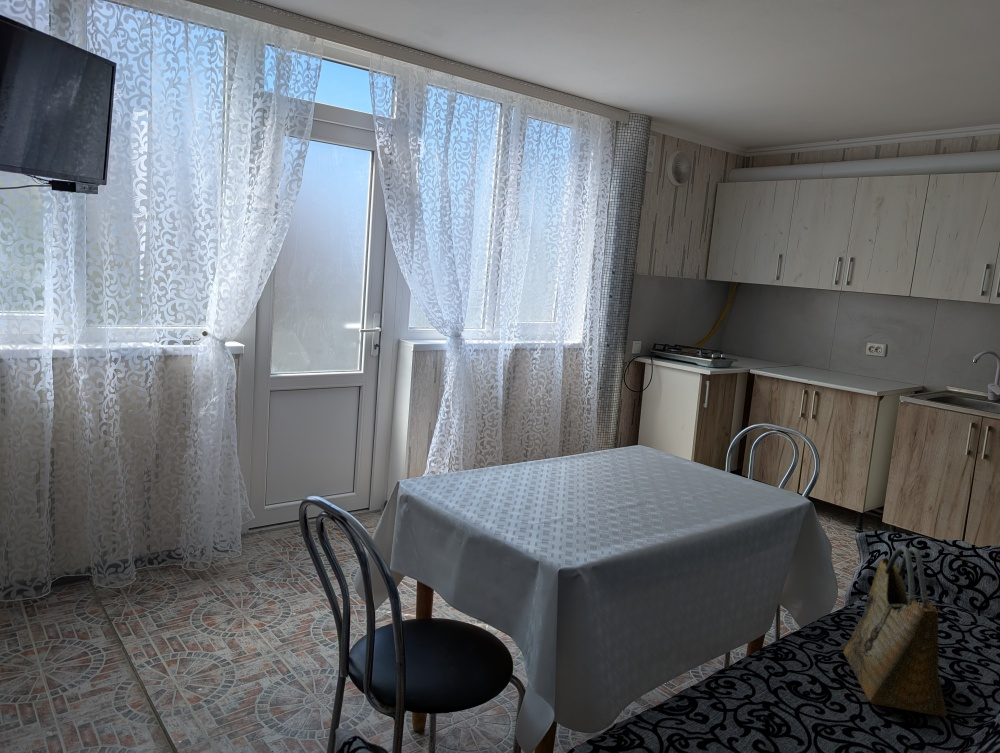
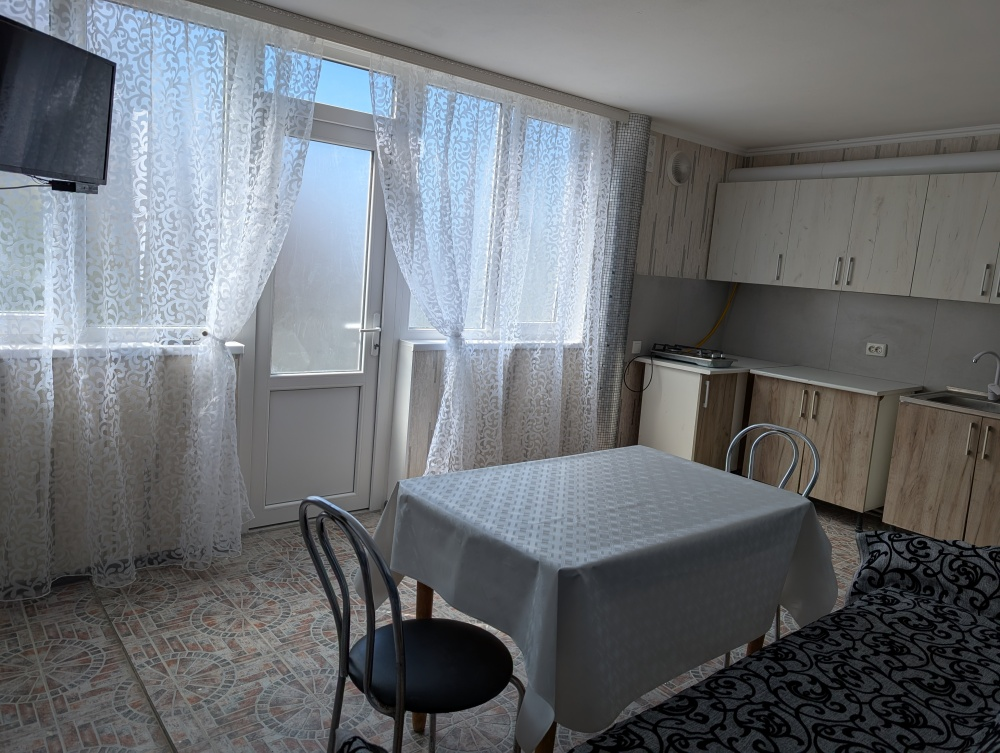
- grocery bag (901, 617)
